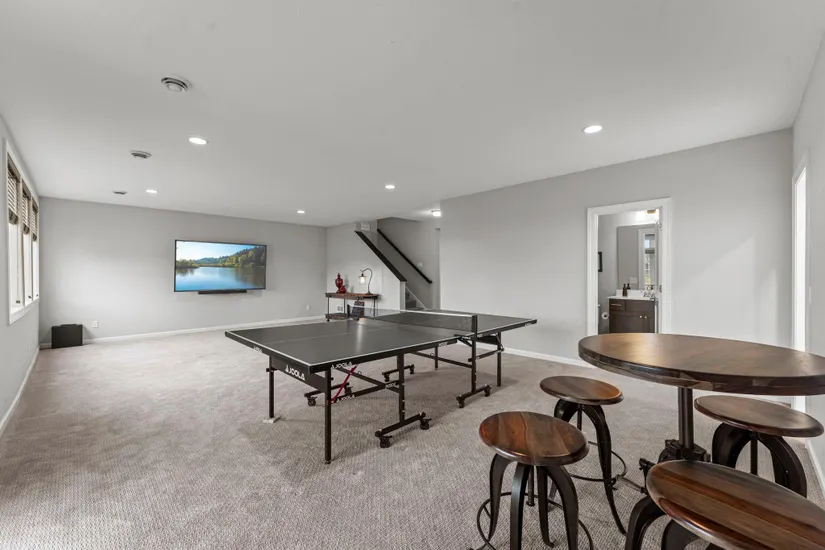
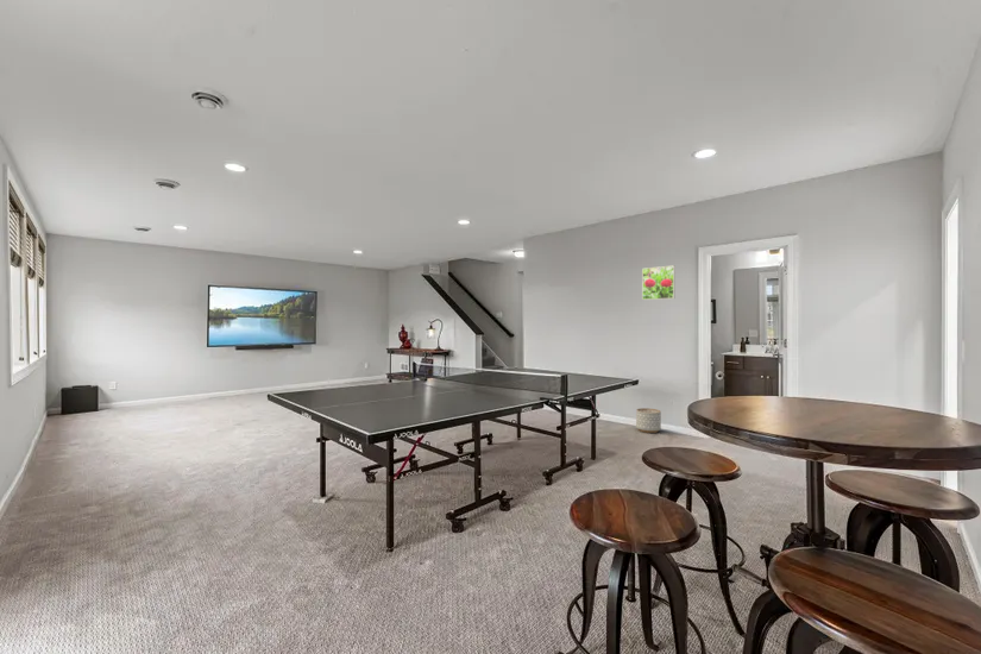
+ planter (648, 420)
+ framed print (658, 283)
